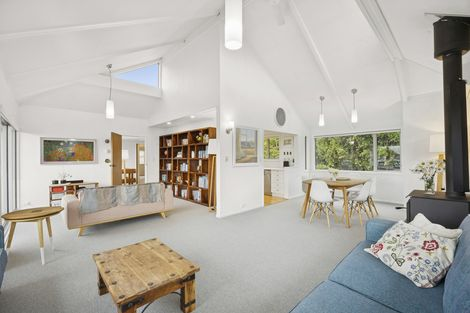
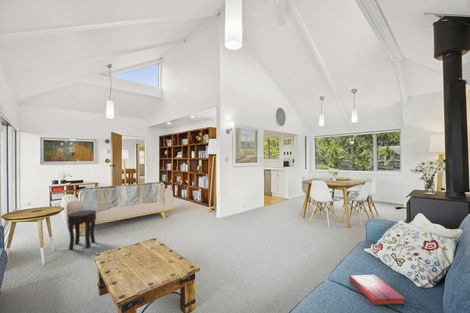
+ side table (79, 229)
+ hardback book (374, 288)
